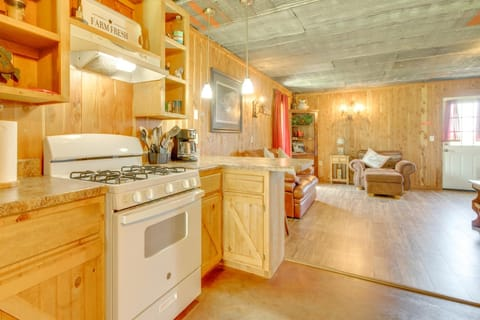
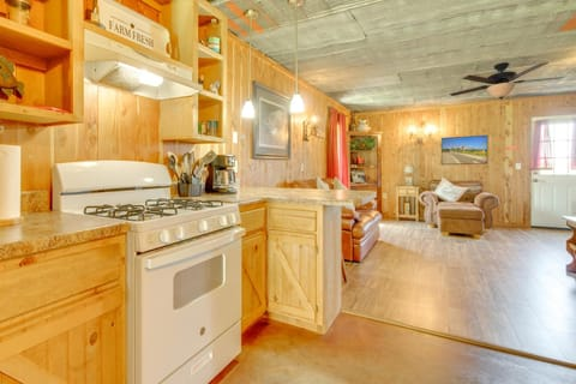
+ ceiling fan (500, 90)
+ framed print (463, 150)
